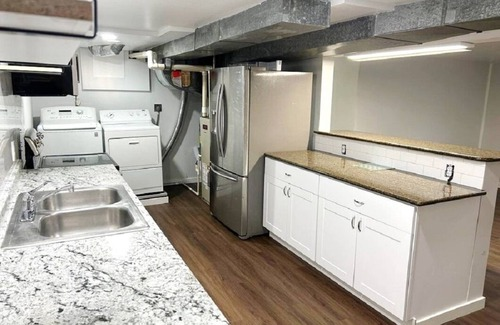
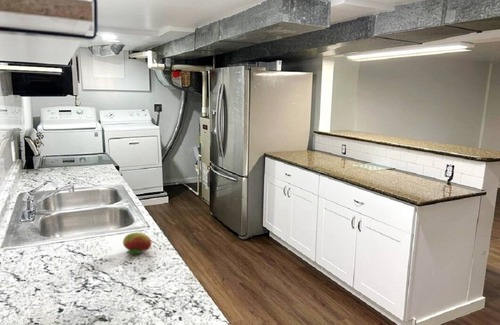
+ fruit (137, 242)
